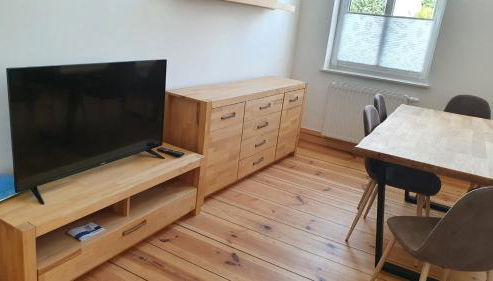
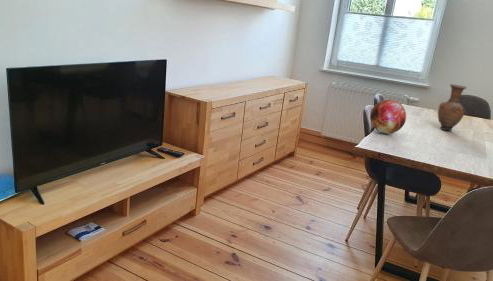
+ vase (452, 108)
+ decorative orb (387, 116)
